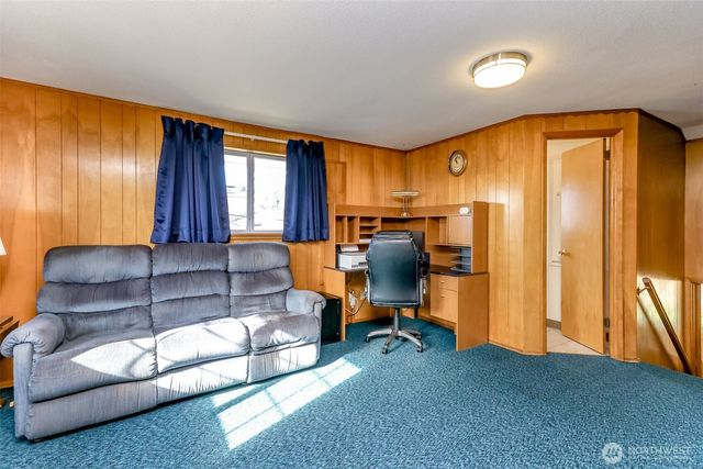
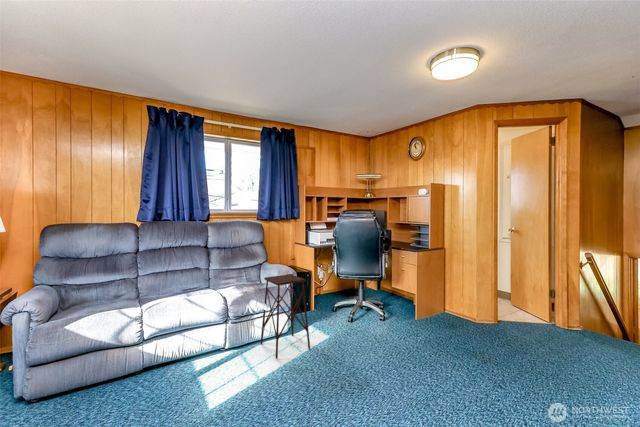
+ side table (285, 312)
